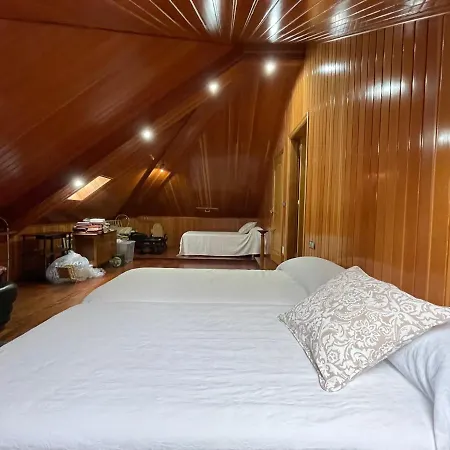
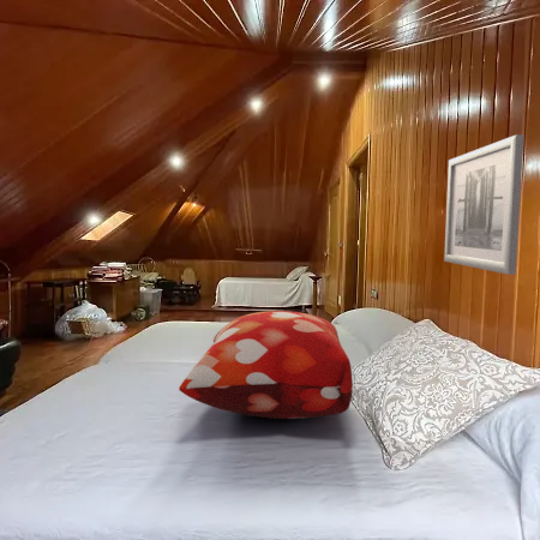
+ wall art (476, 209)
+ decorative pillow (270, 360)
